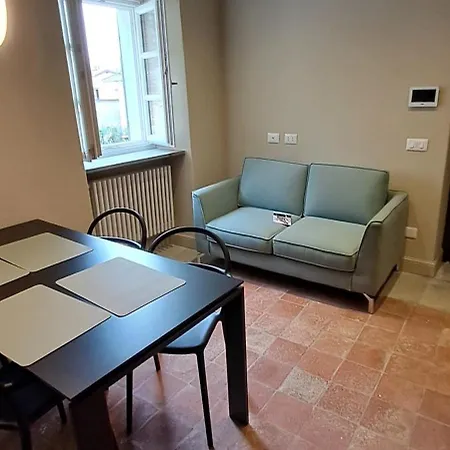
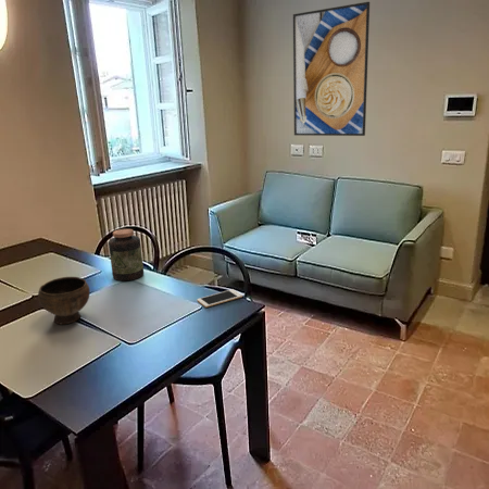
+ cell phone (220, 298)
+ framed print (328, 74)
+ jar (125, 253)
+ bowl (65, 301)
